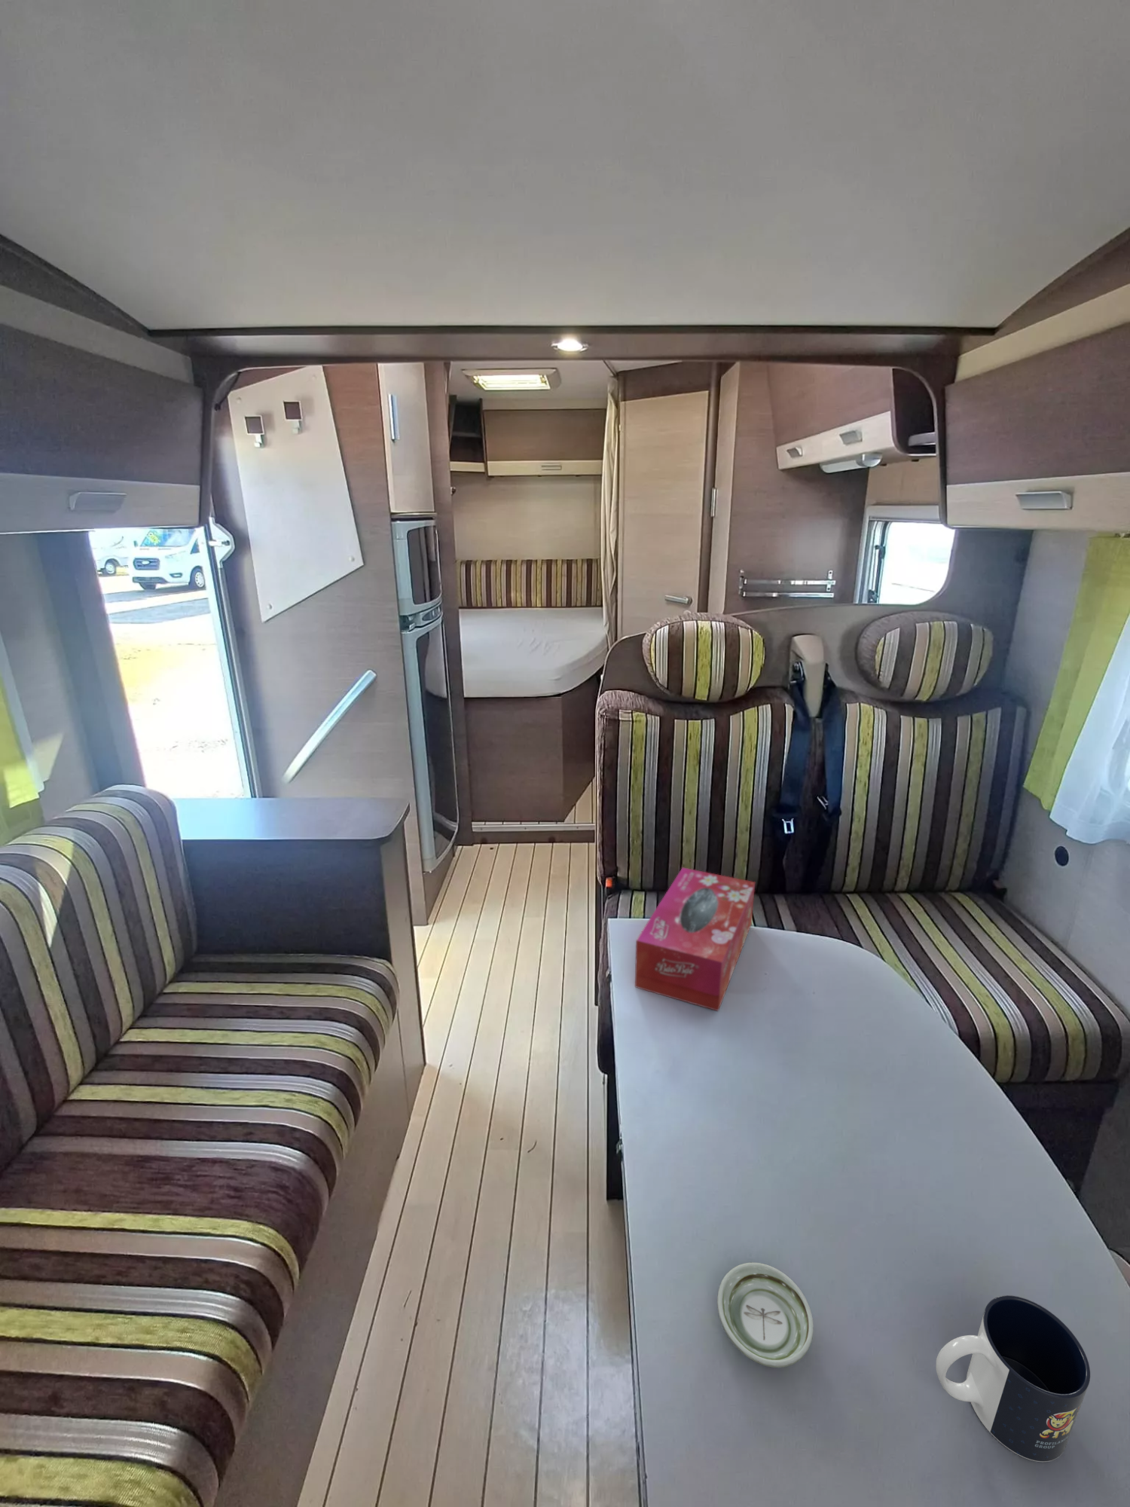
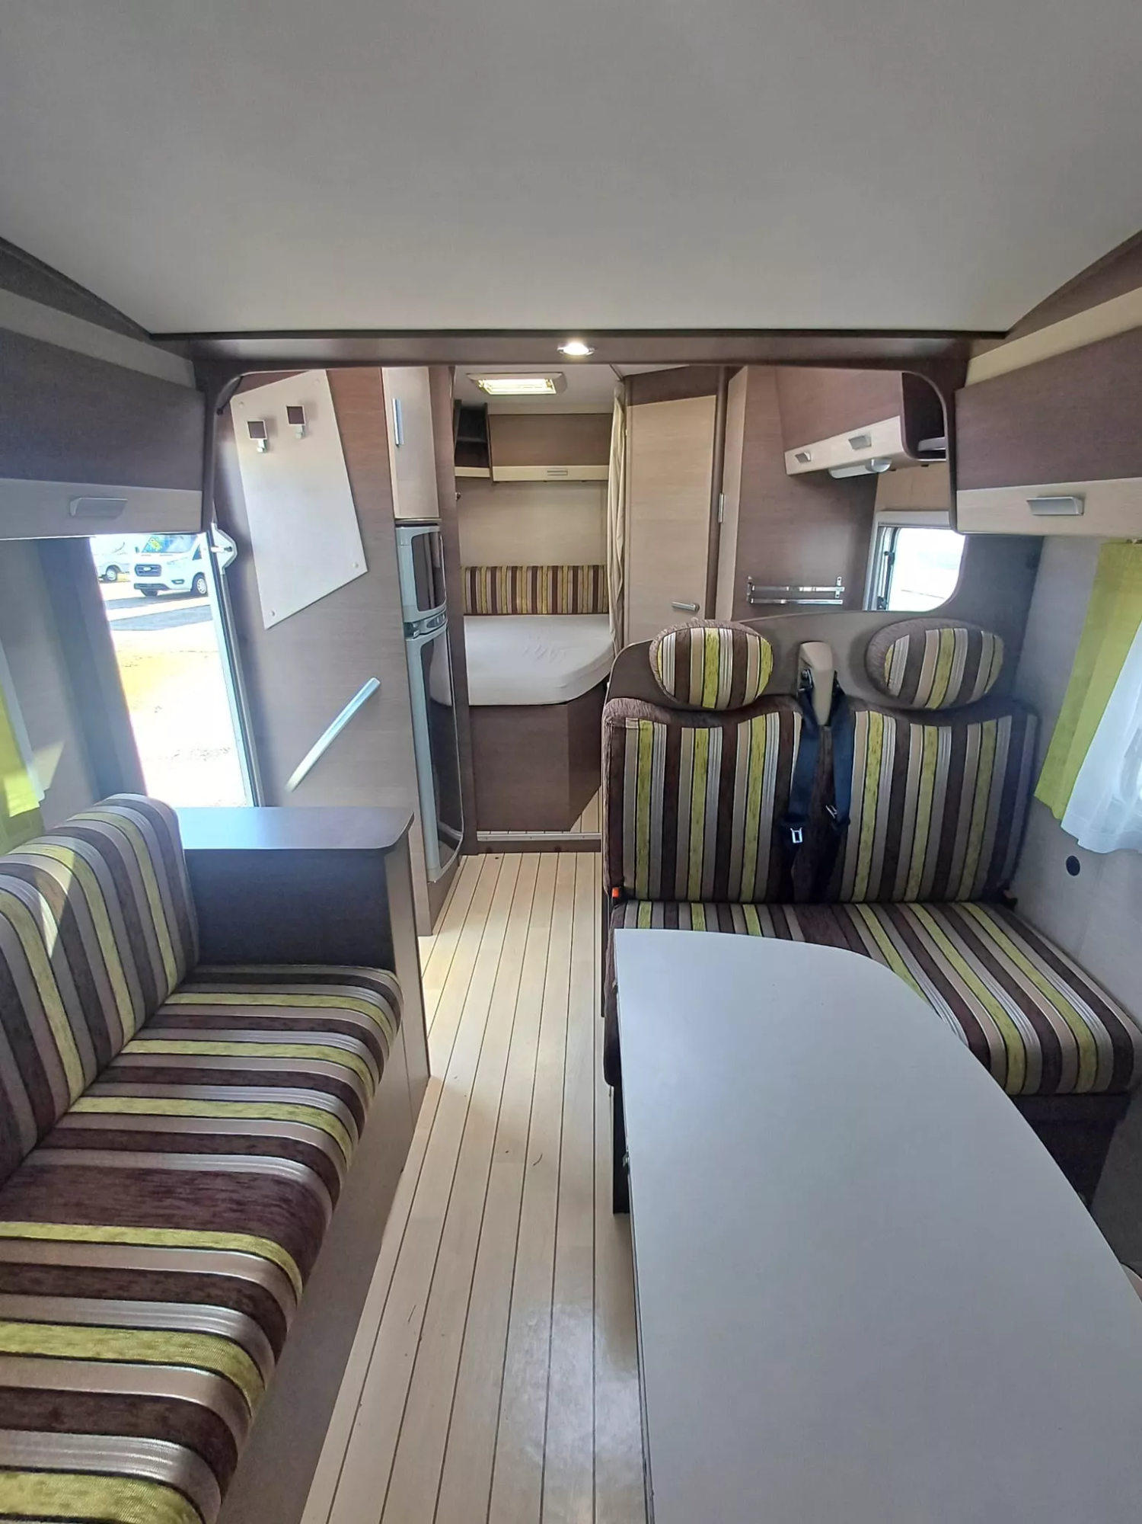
- mug (1003, 1373)
- tissue box (698, 931)
- saucer (763, 1317)
